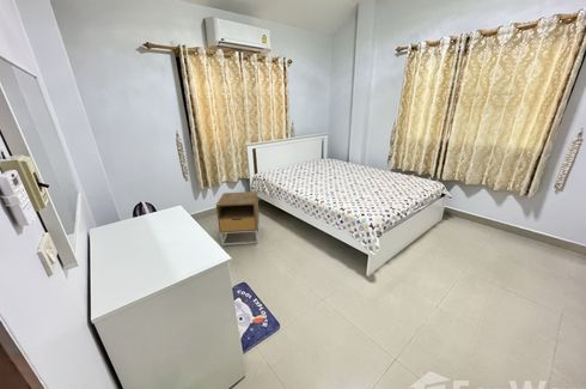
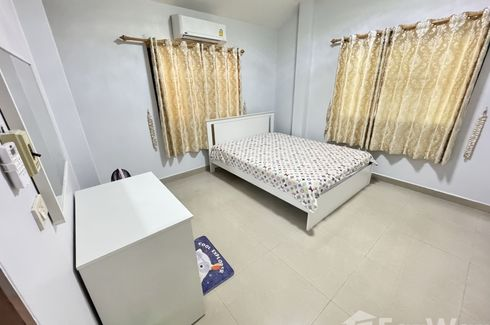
- nightstand (239, 217)
